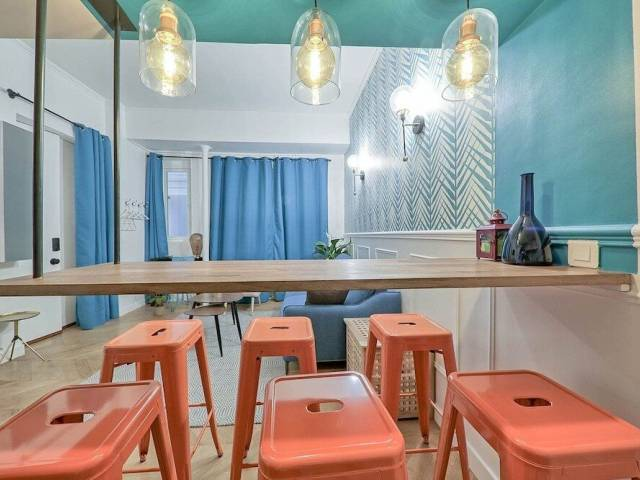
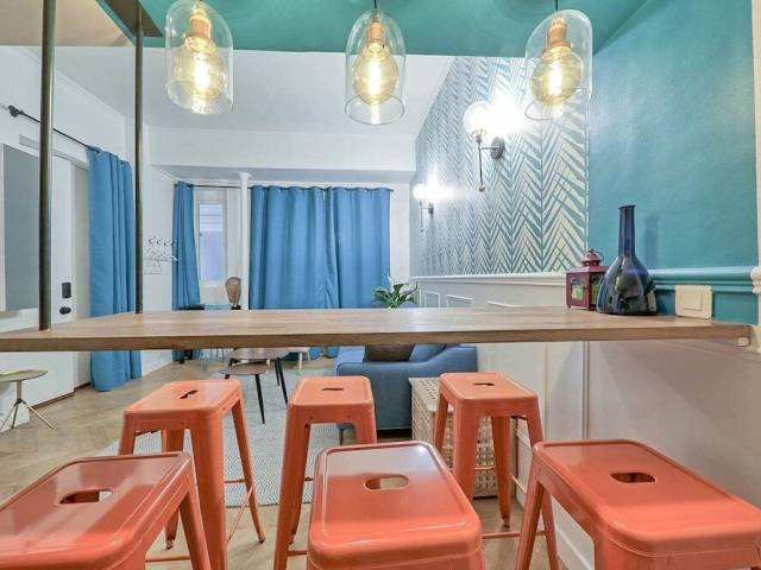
- potted plant (158, 302)
